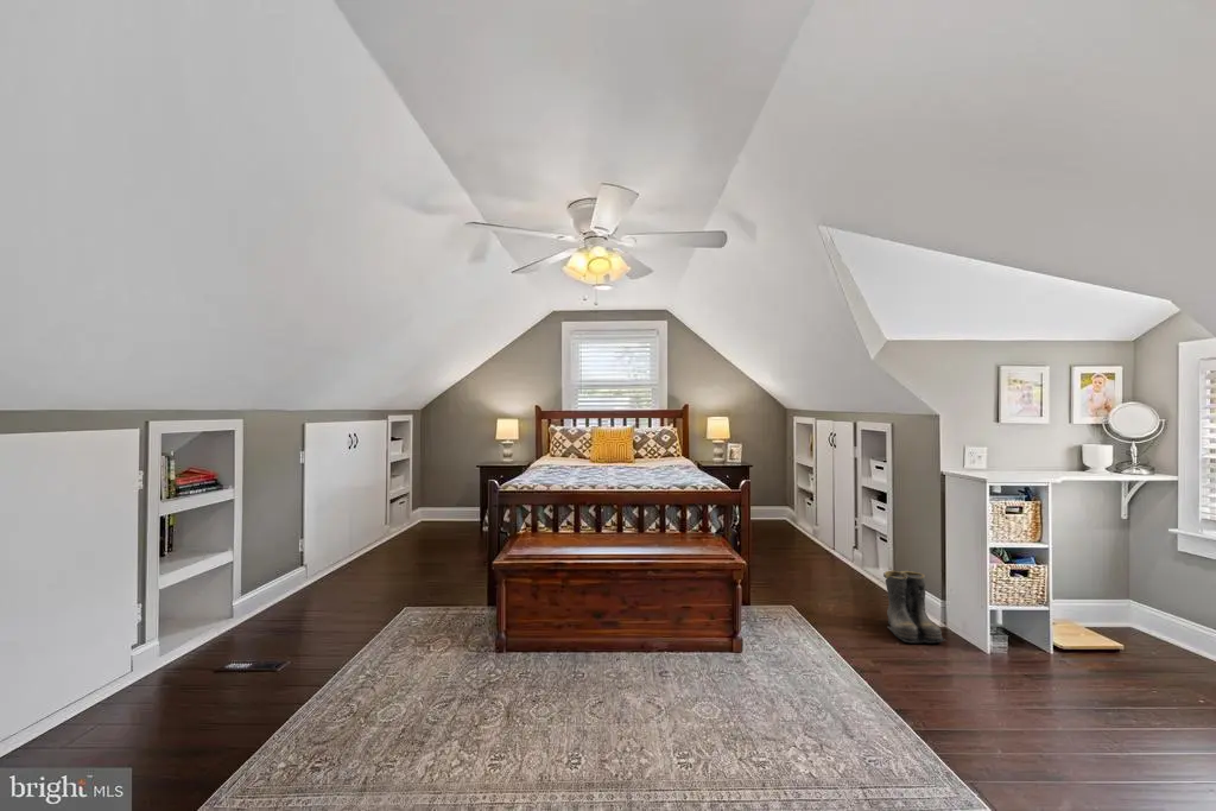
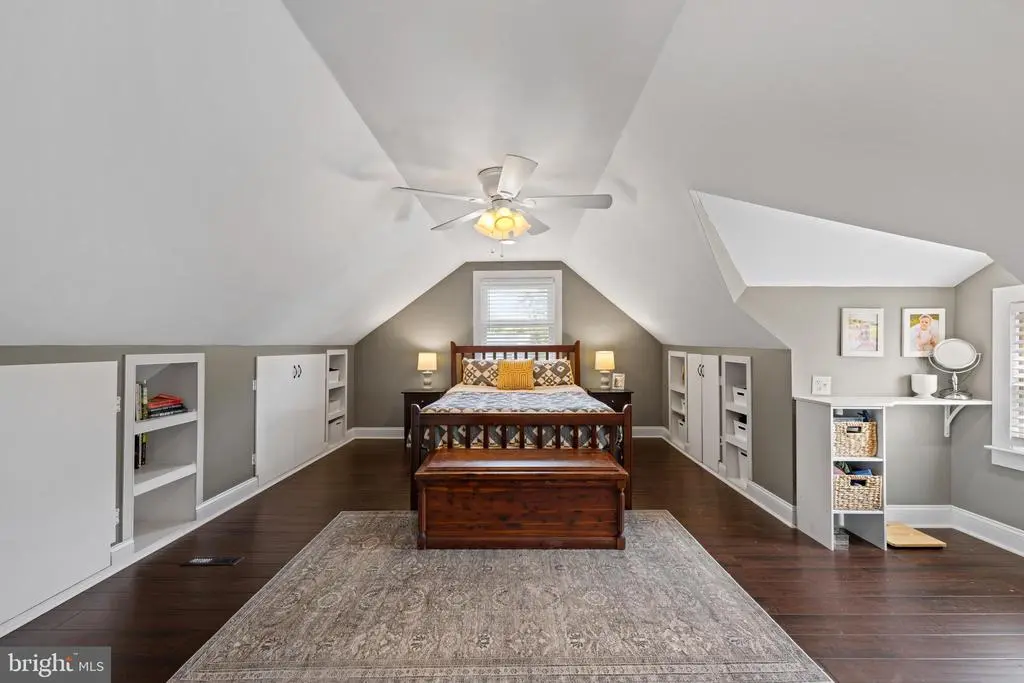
- boots (911, 604)
